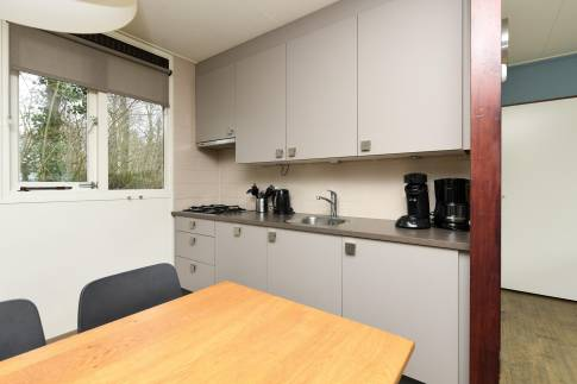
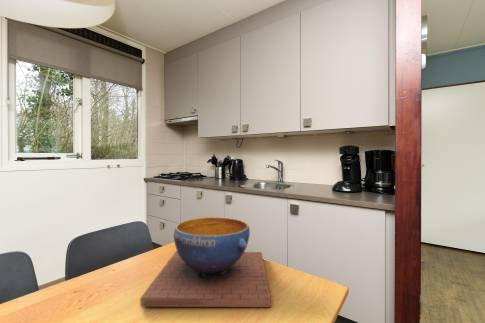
+ decorative bowl (213, 250)
